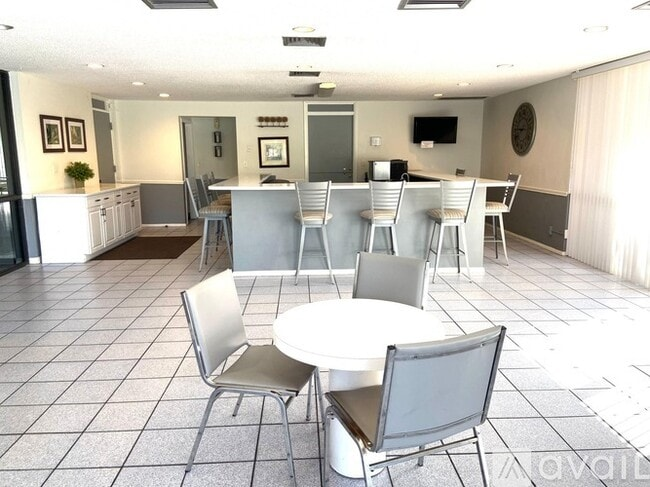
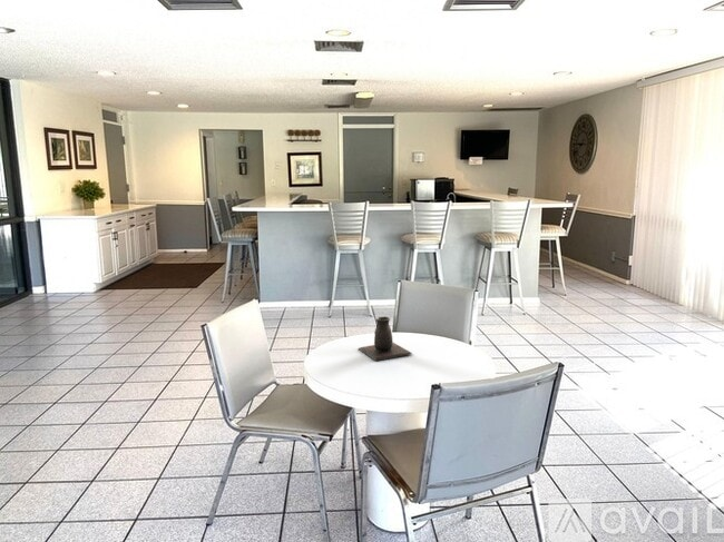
+ decorative vase (384, 335)
